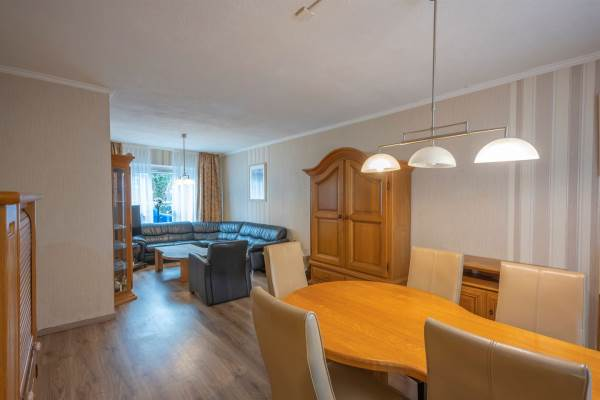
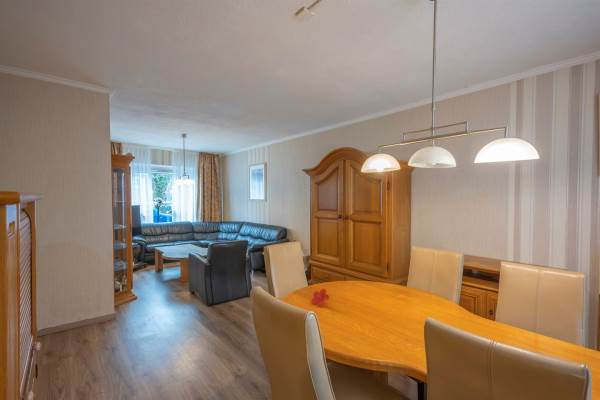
+ flower (320, 297)
